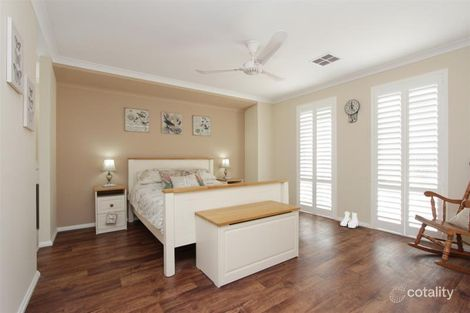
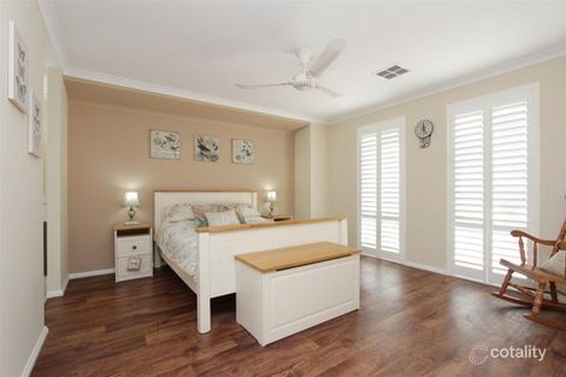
- boots (349, 219)
